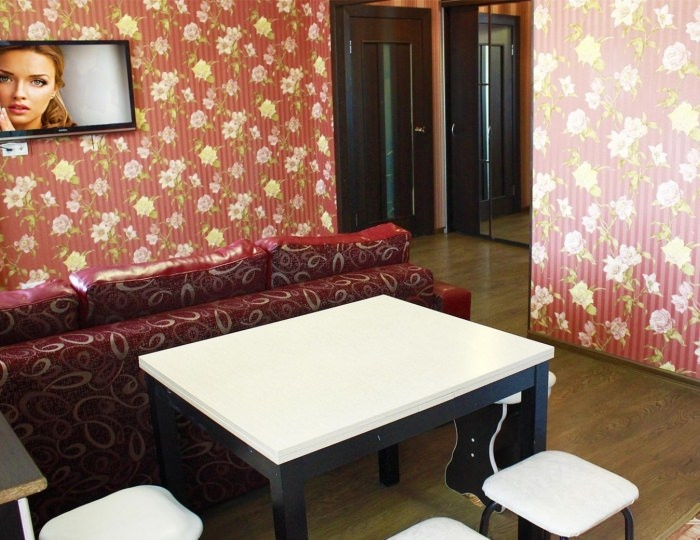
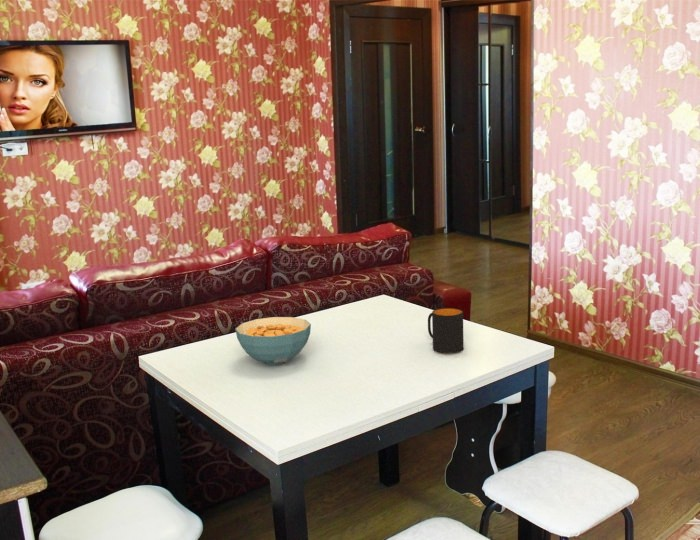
+ mug (443, 329)
+ cereal bowl (274, 344)
